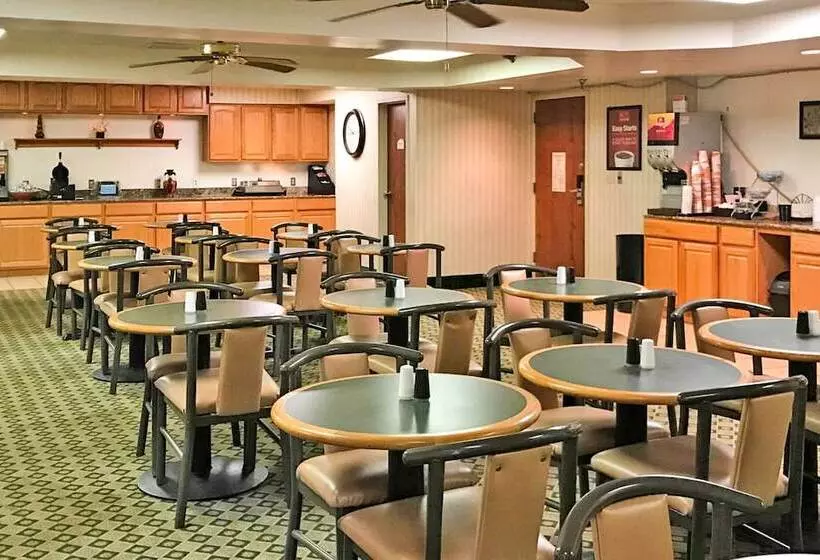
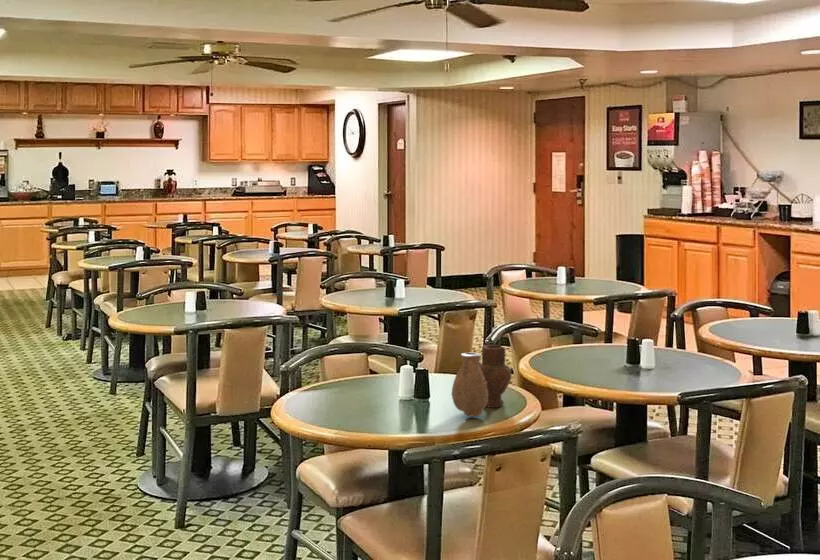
+ vase (482, 379)
